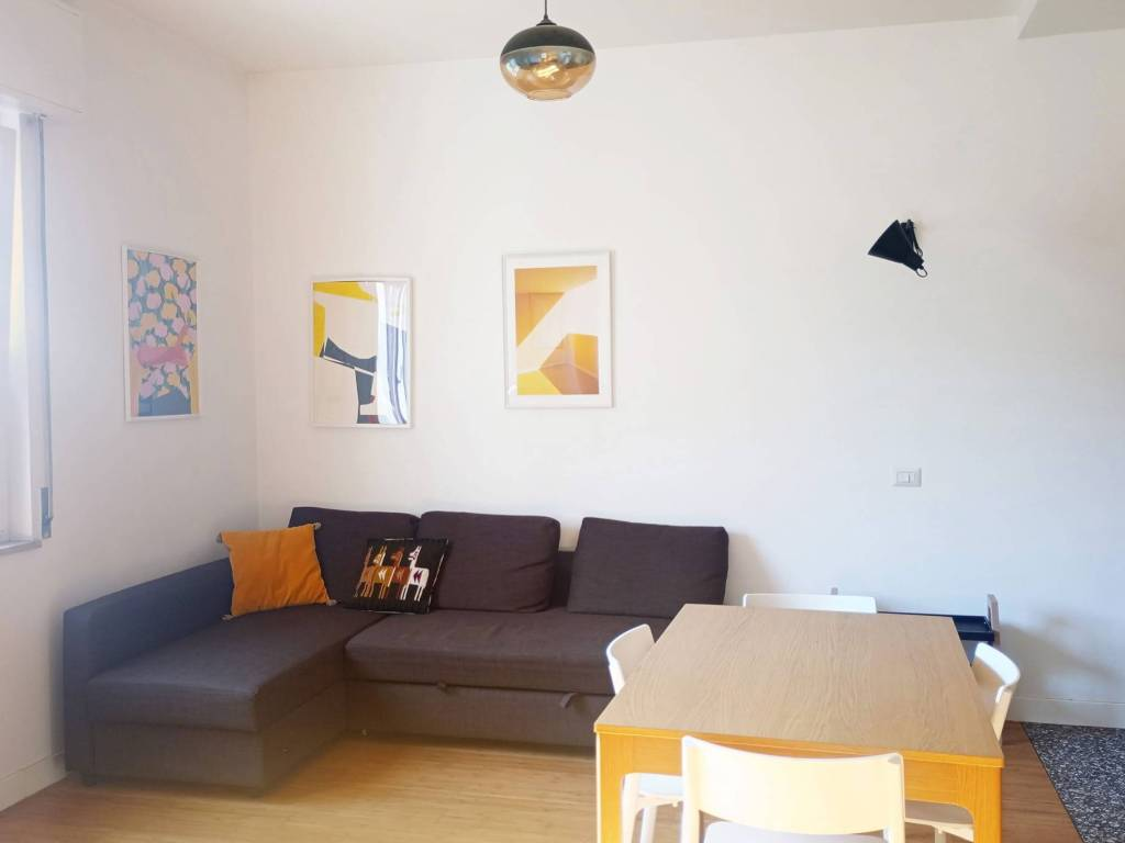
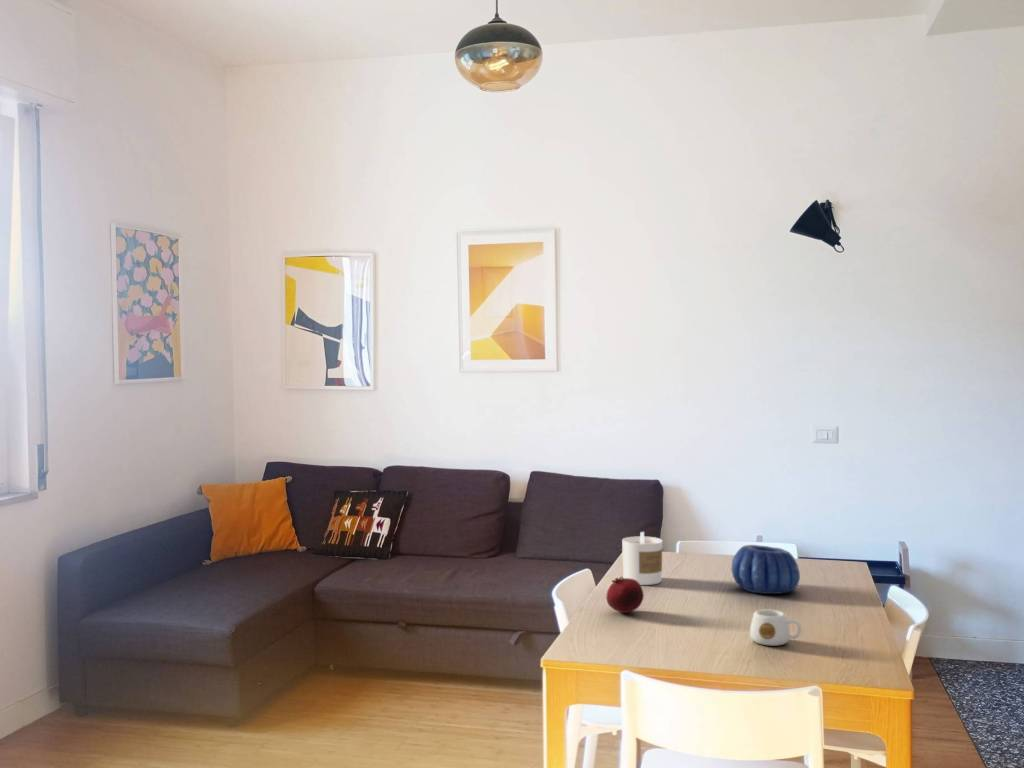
+ mug (775, 628)
+ decorative bowl (765, 568)
+ candle (642, 556)
+ fruit (624, 593)
